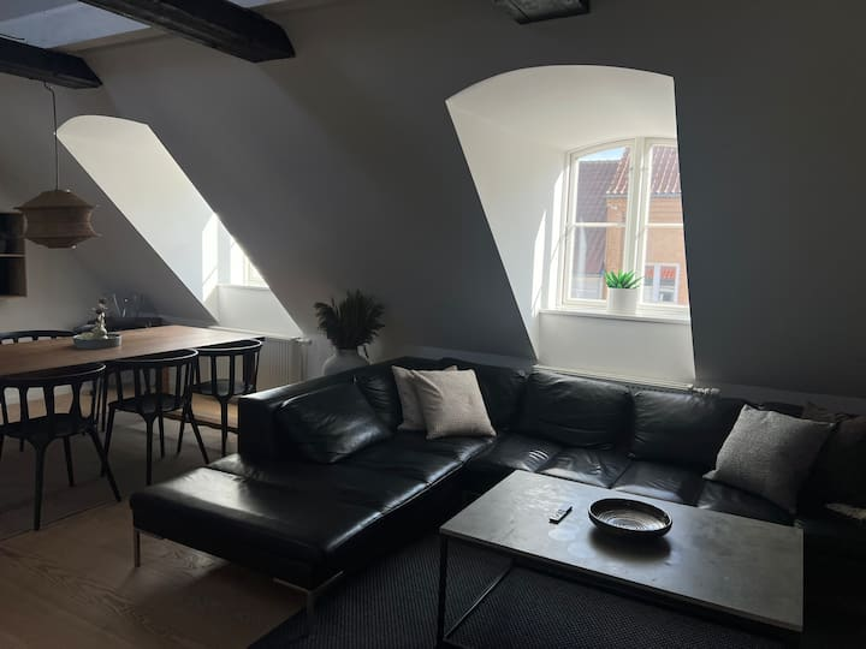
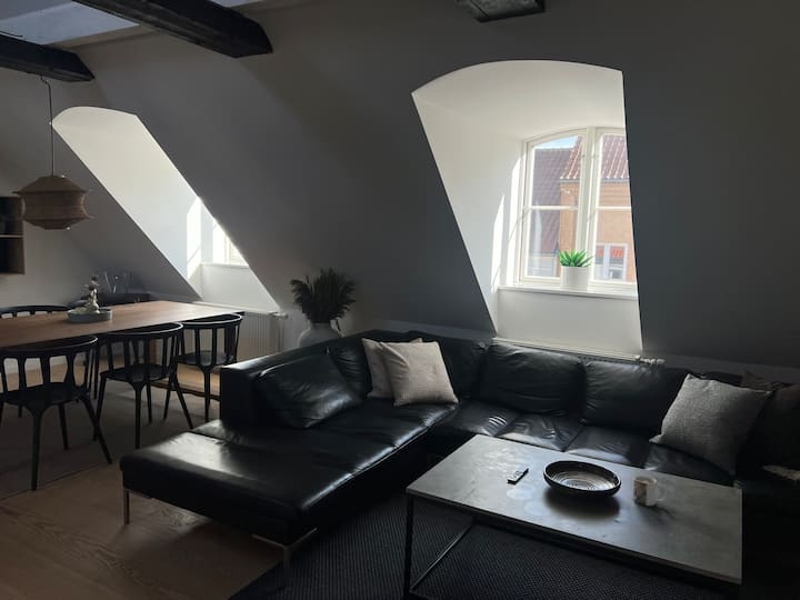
+ mug (649, 491)
